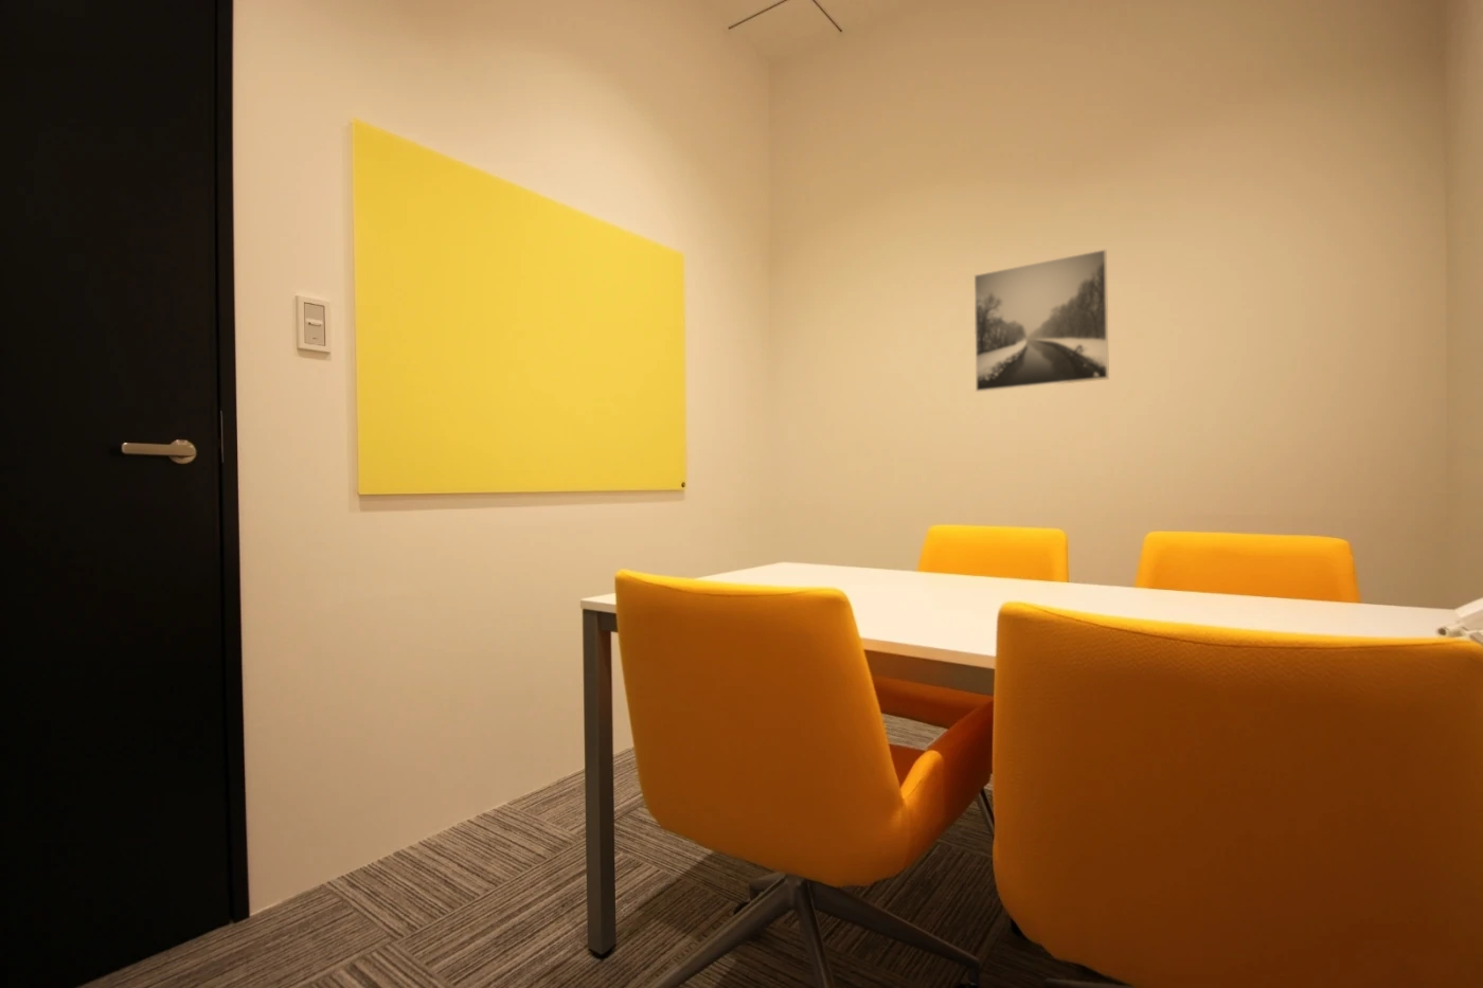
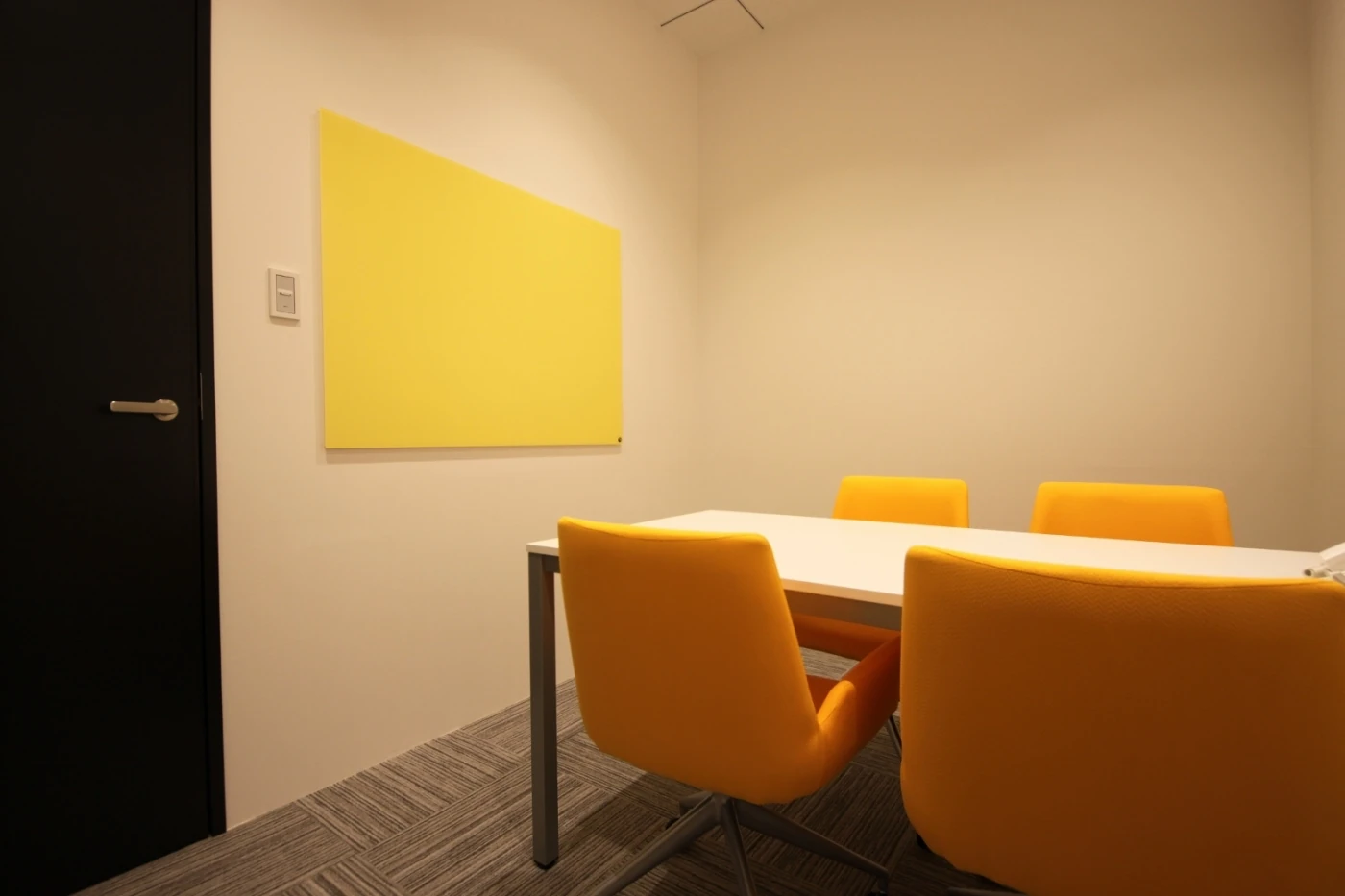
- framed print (1039, 324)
